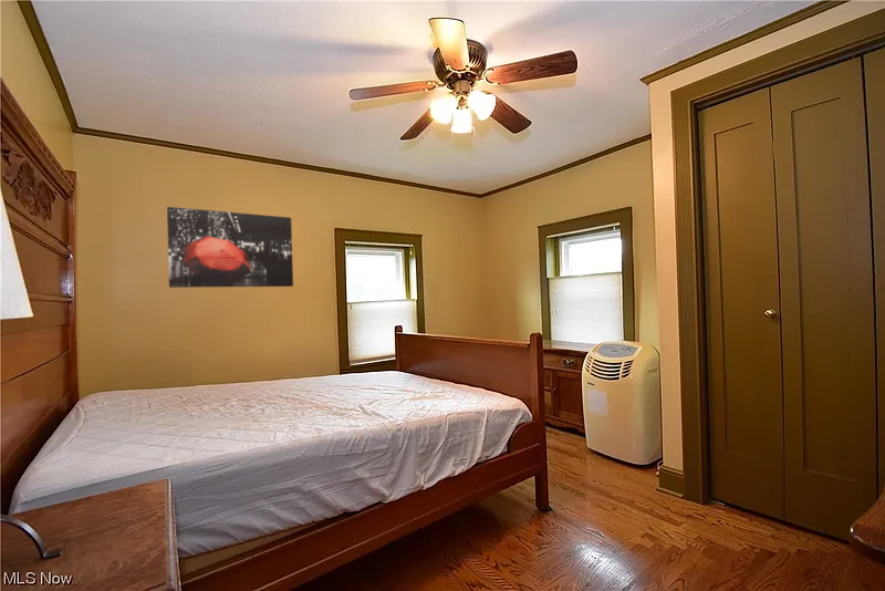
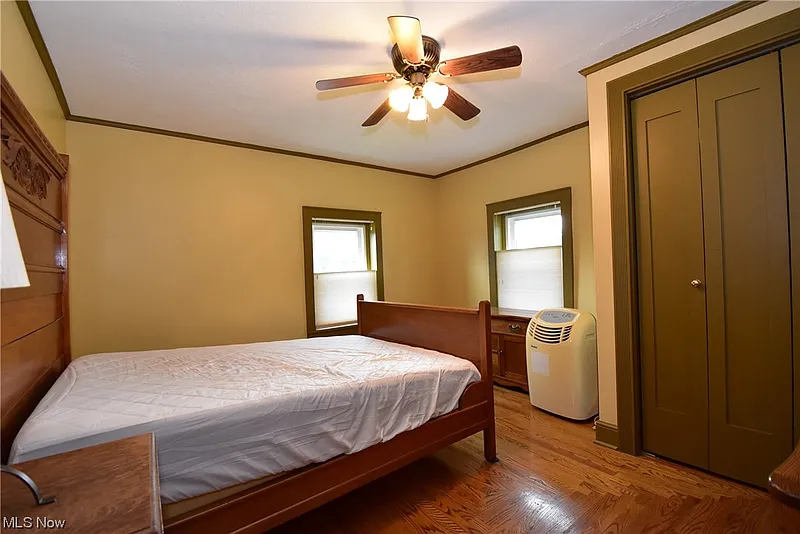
- wall art (235, 249)
